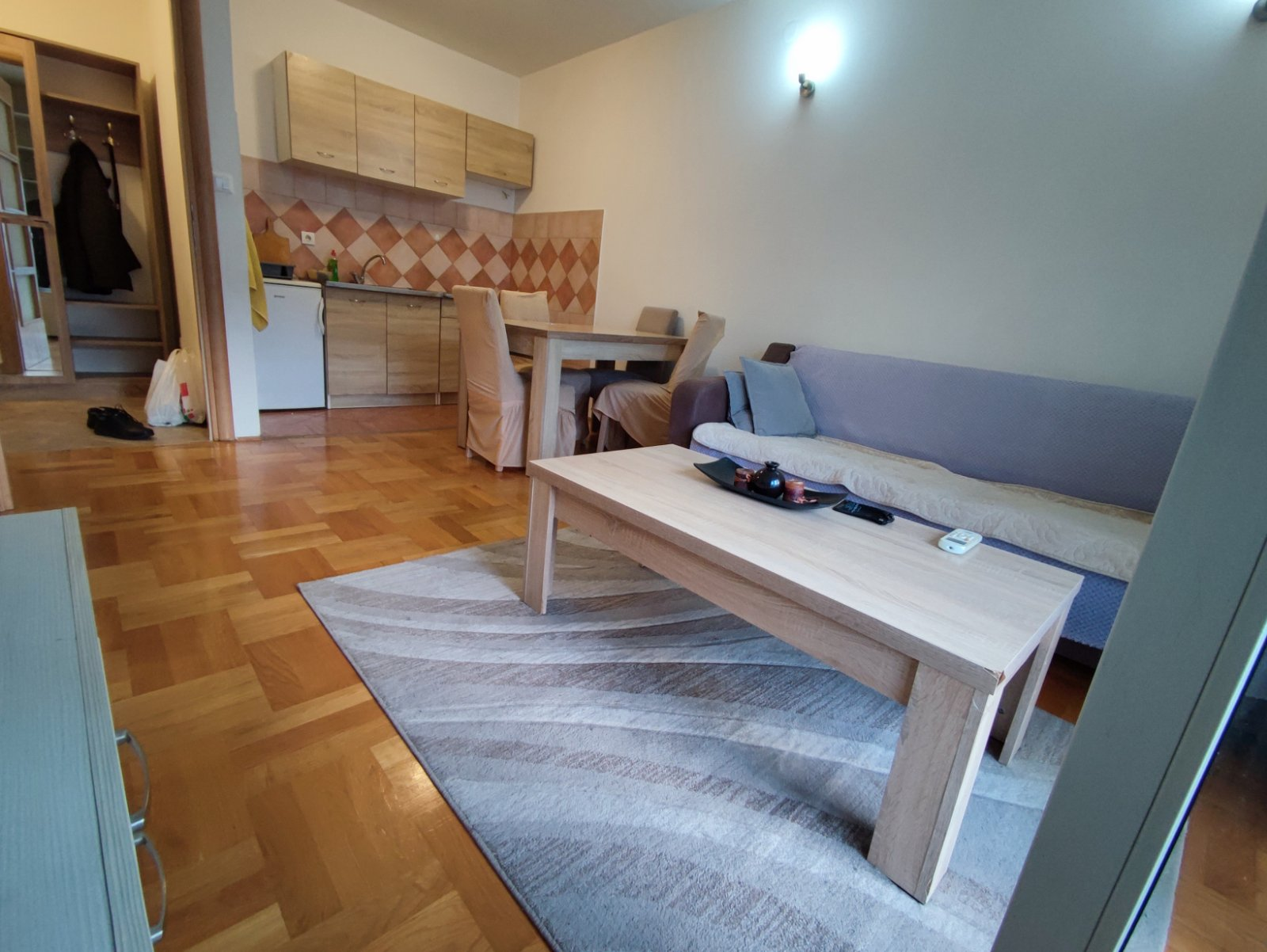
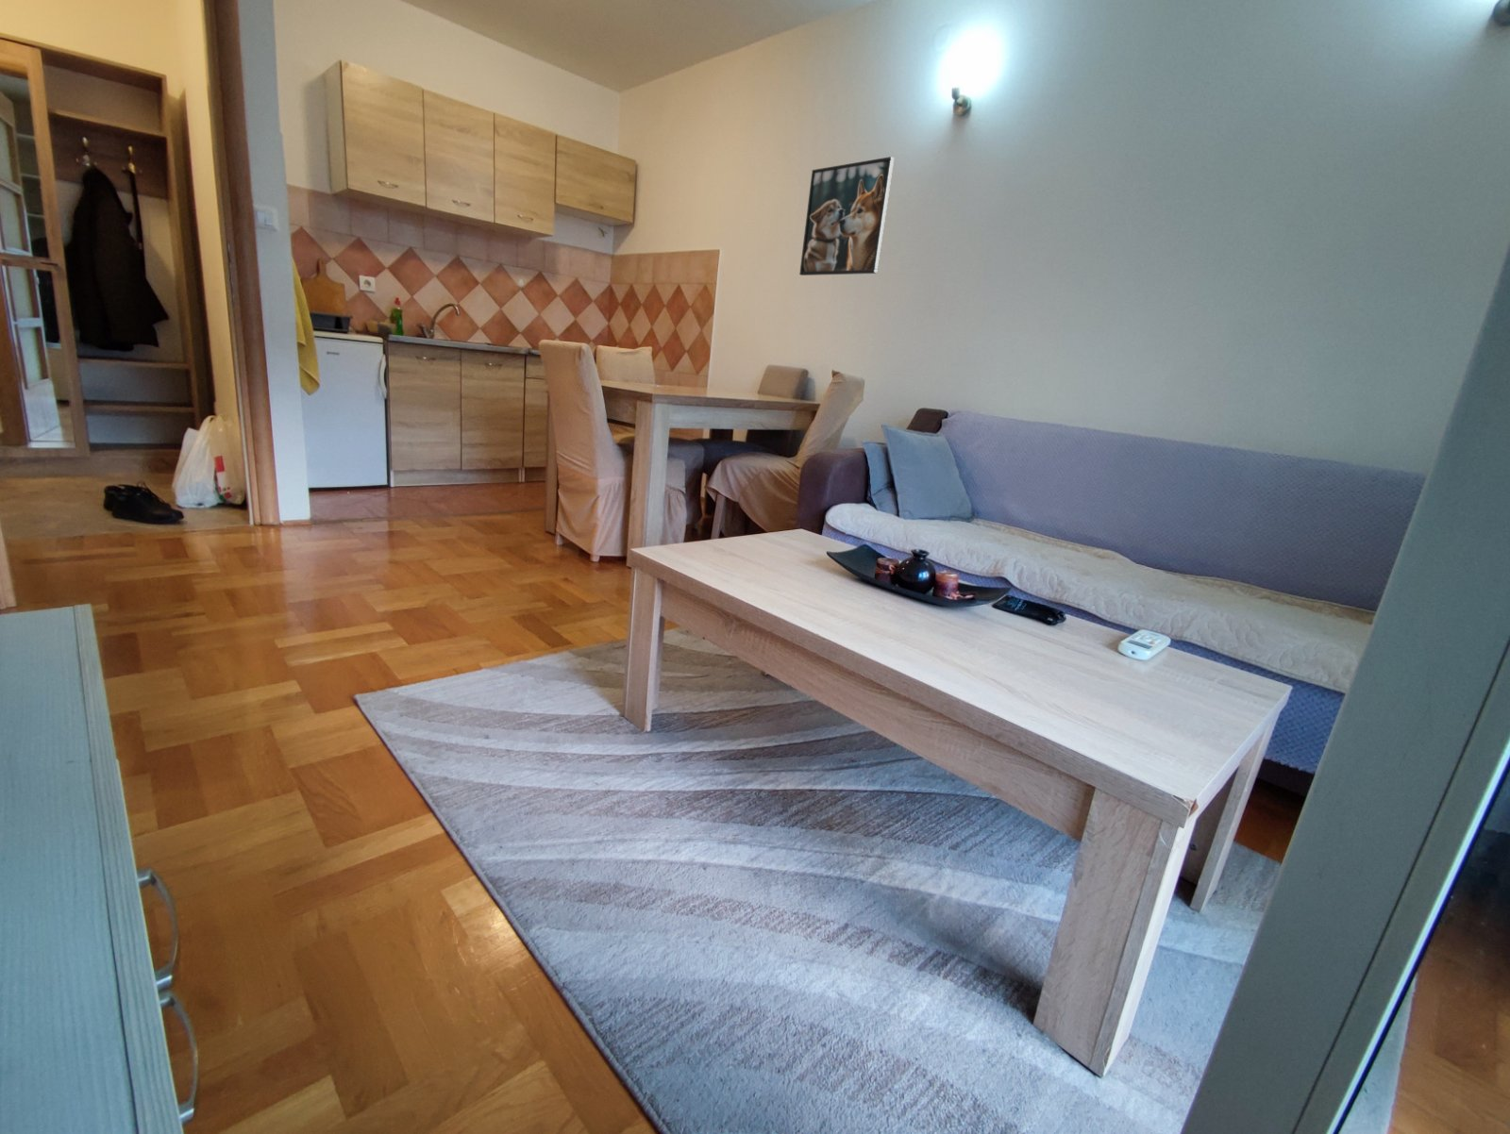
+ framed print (843, 220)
